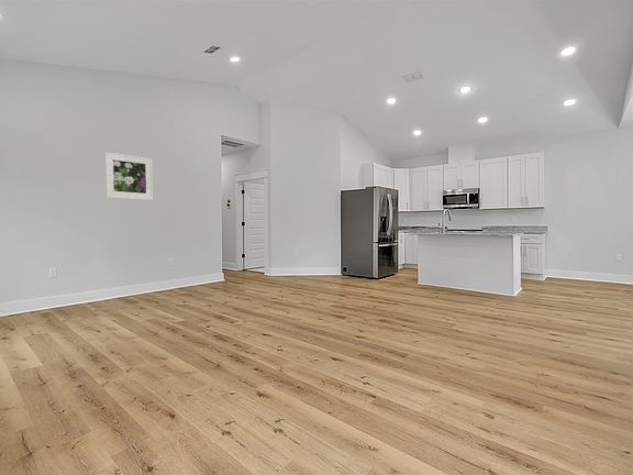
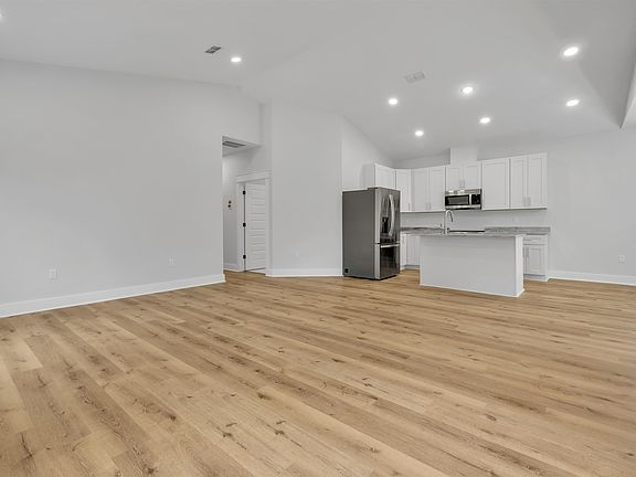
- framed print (130, 177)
